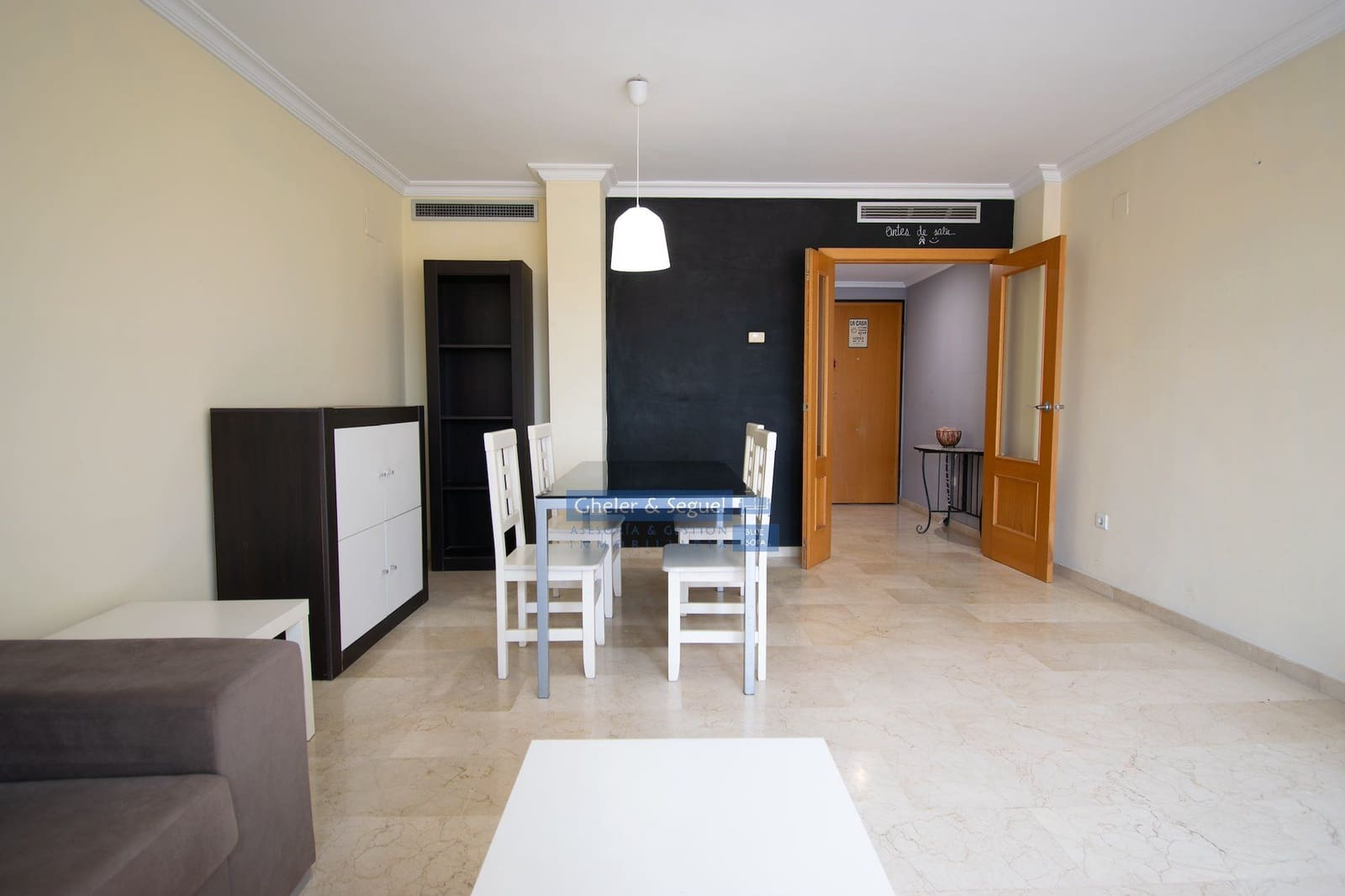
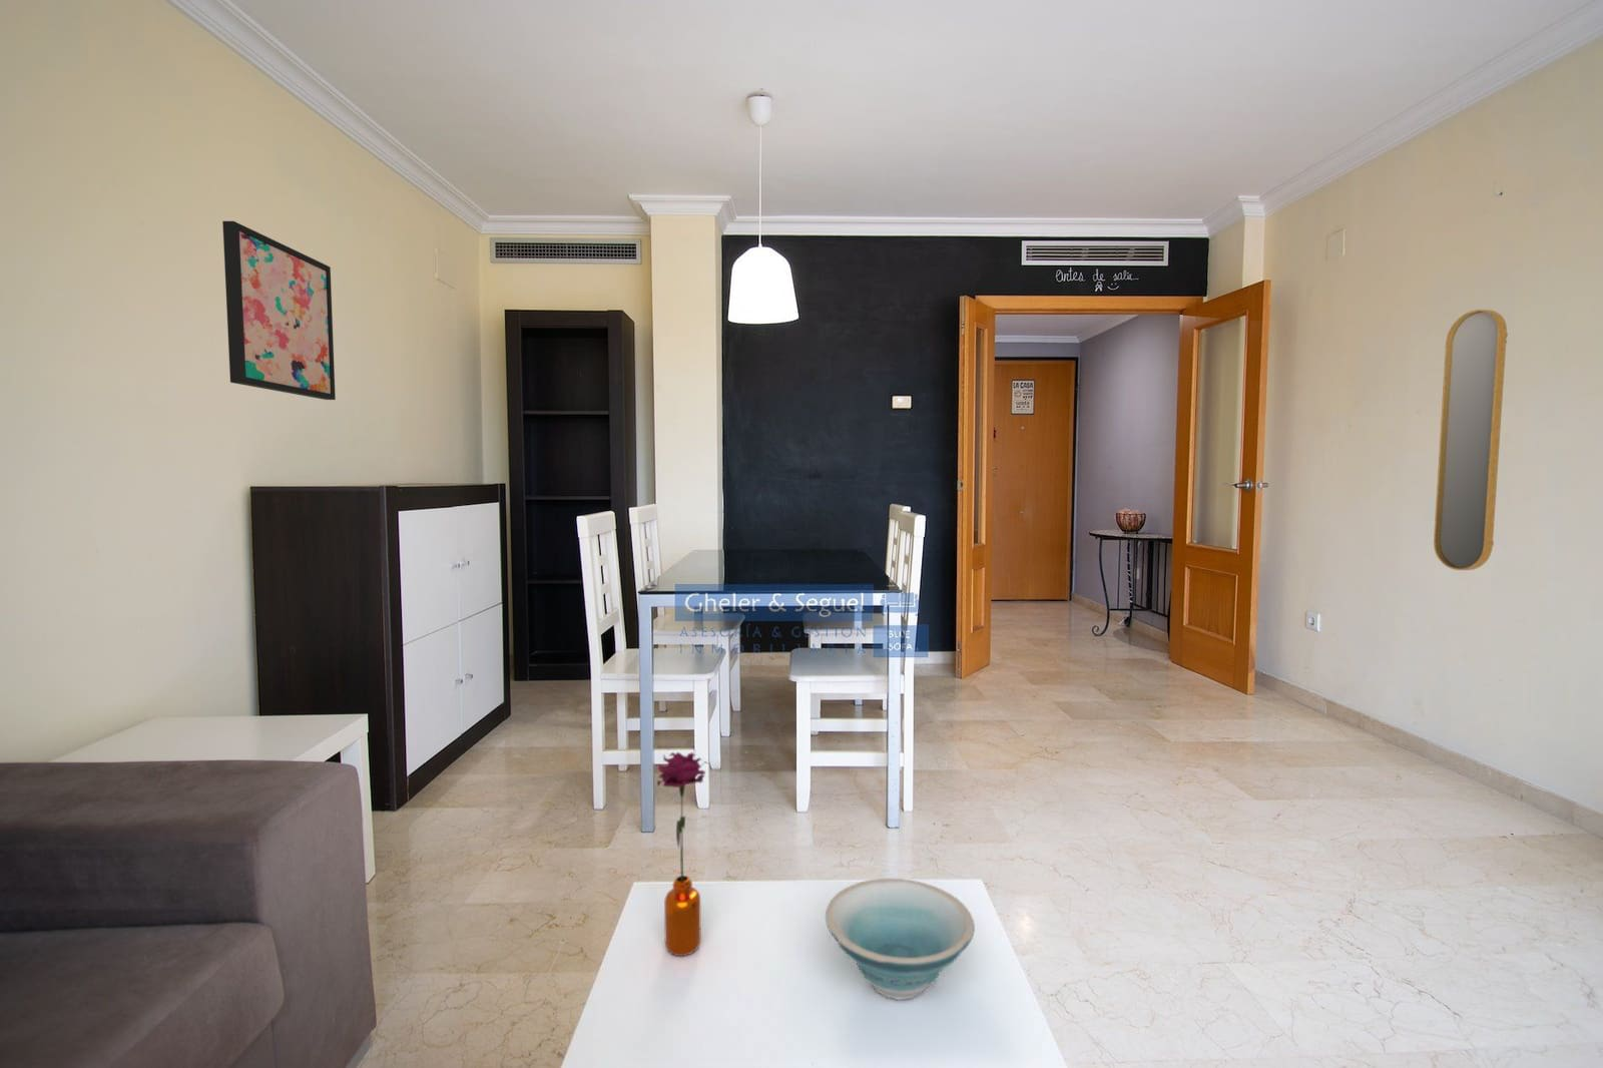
+ flower (682, 851)
+ wall art (285, 318)
+ home mirror (1468, 442)
+ bowl (897, 949)
